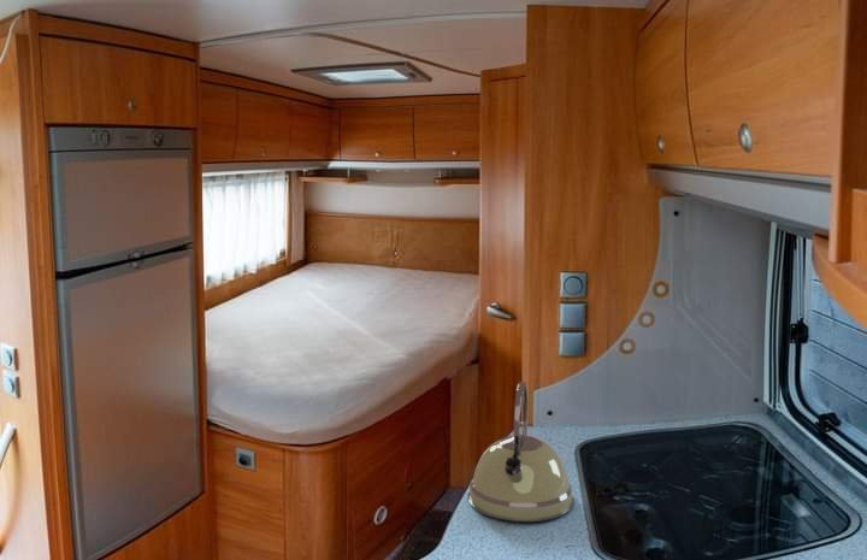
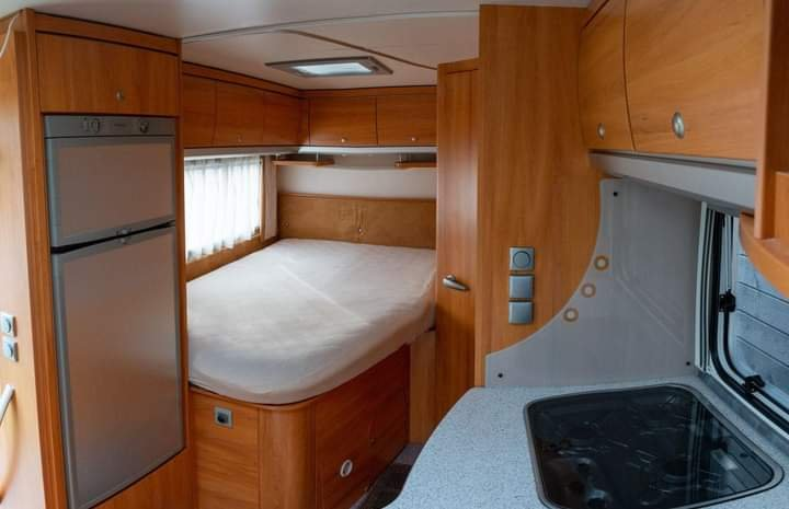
- kettle (519, 443)
